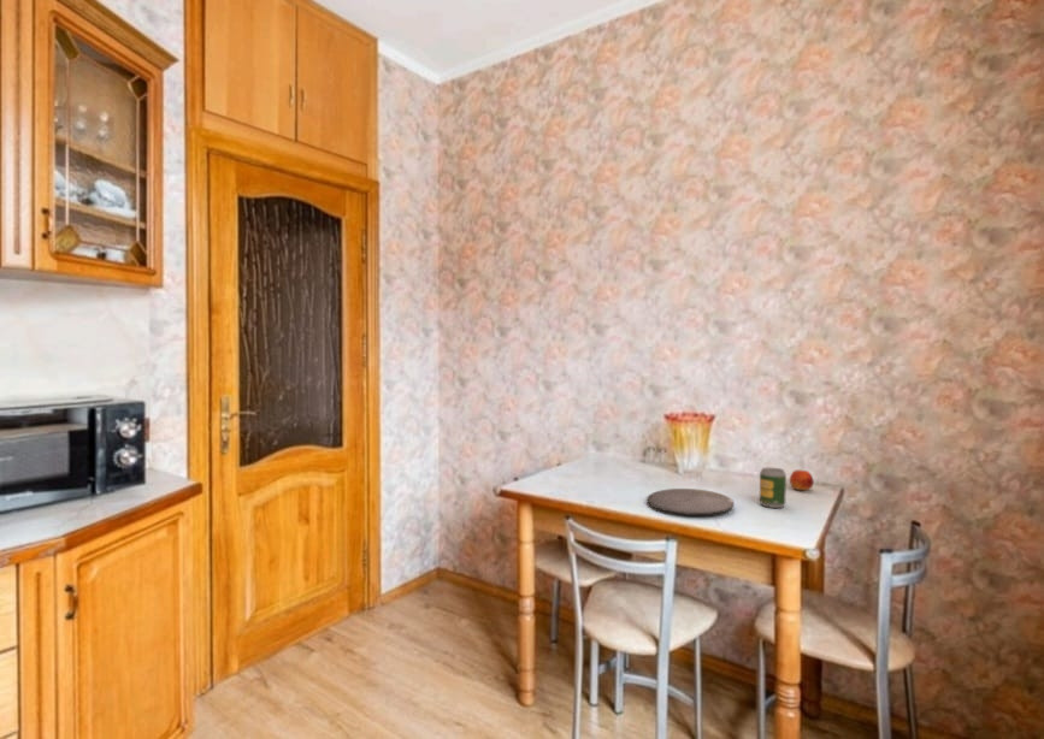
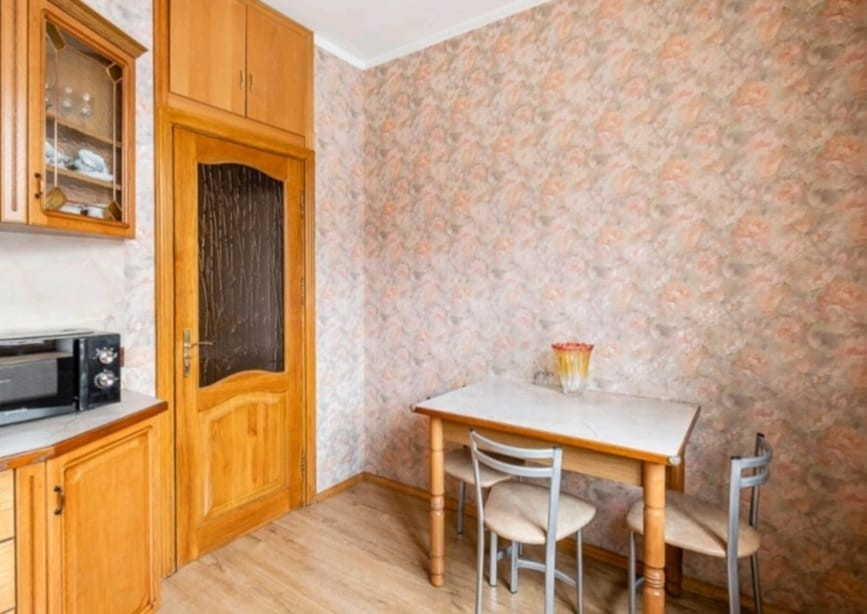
- plate (689, 501)
- apple (801, 479)
- soda can (772, 486)
